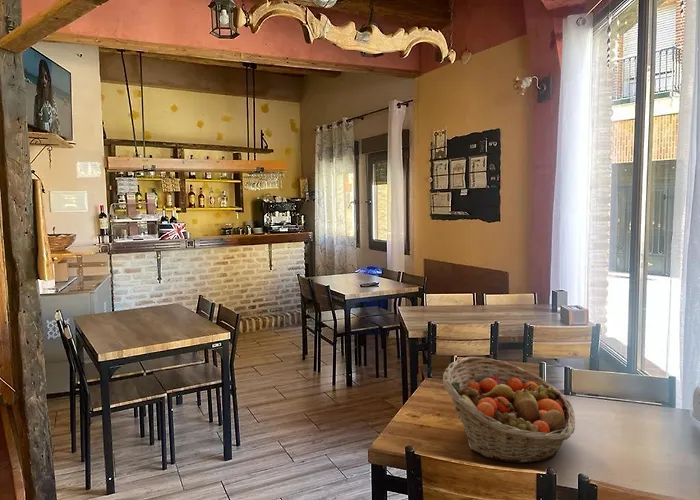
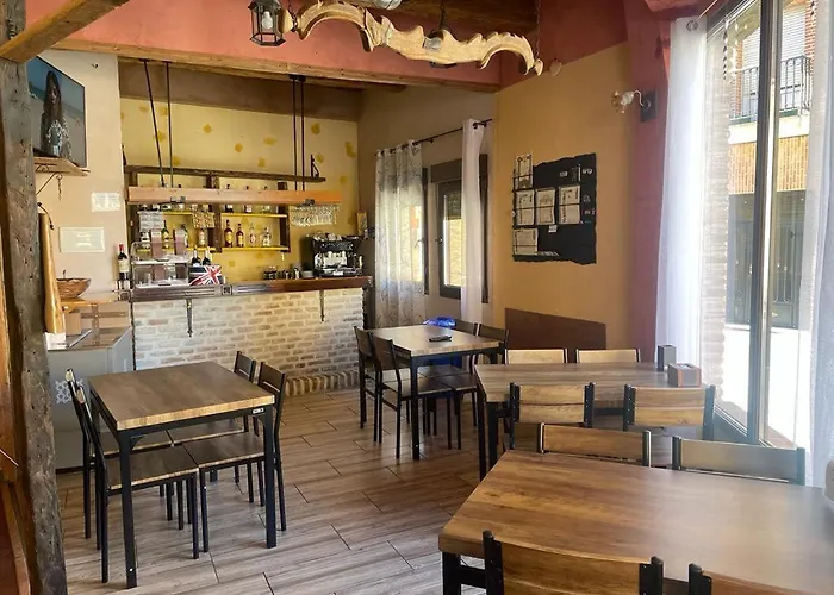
- fruit basket (507, 405)
